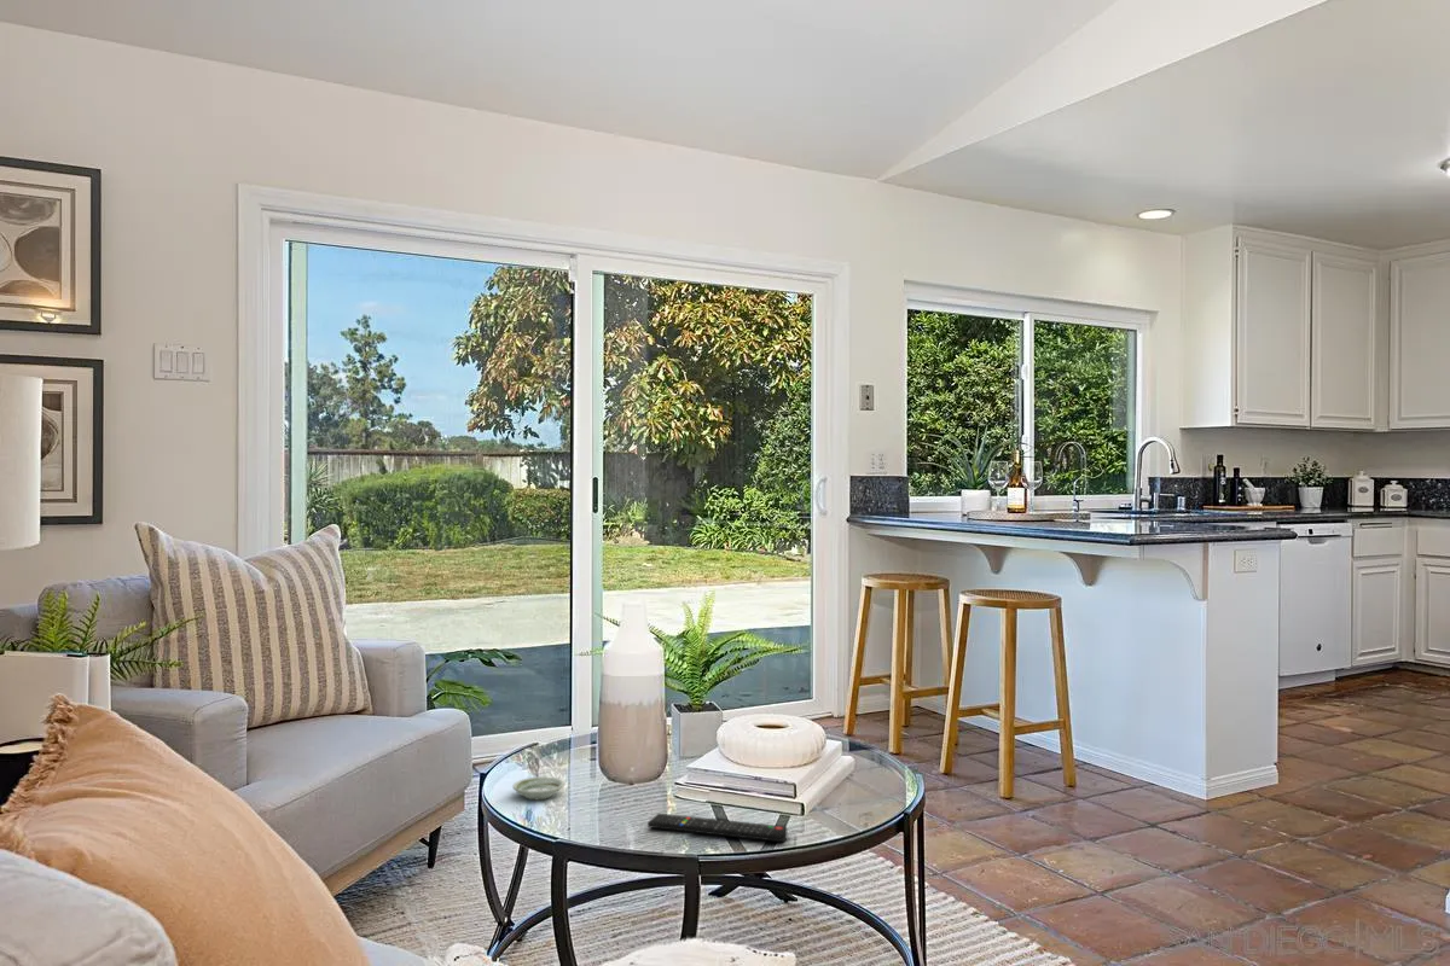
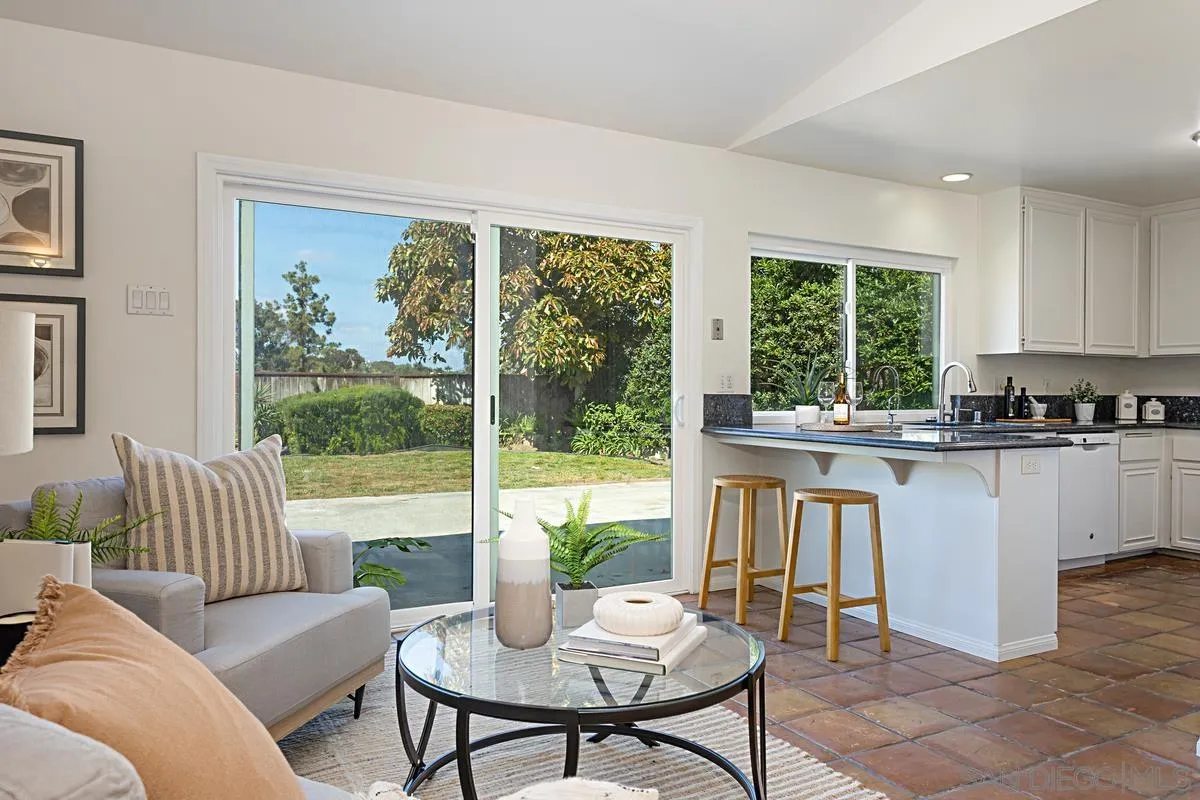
- remote control (718, 828)
- saucer (538, 790)
